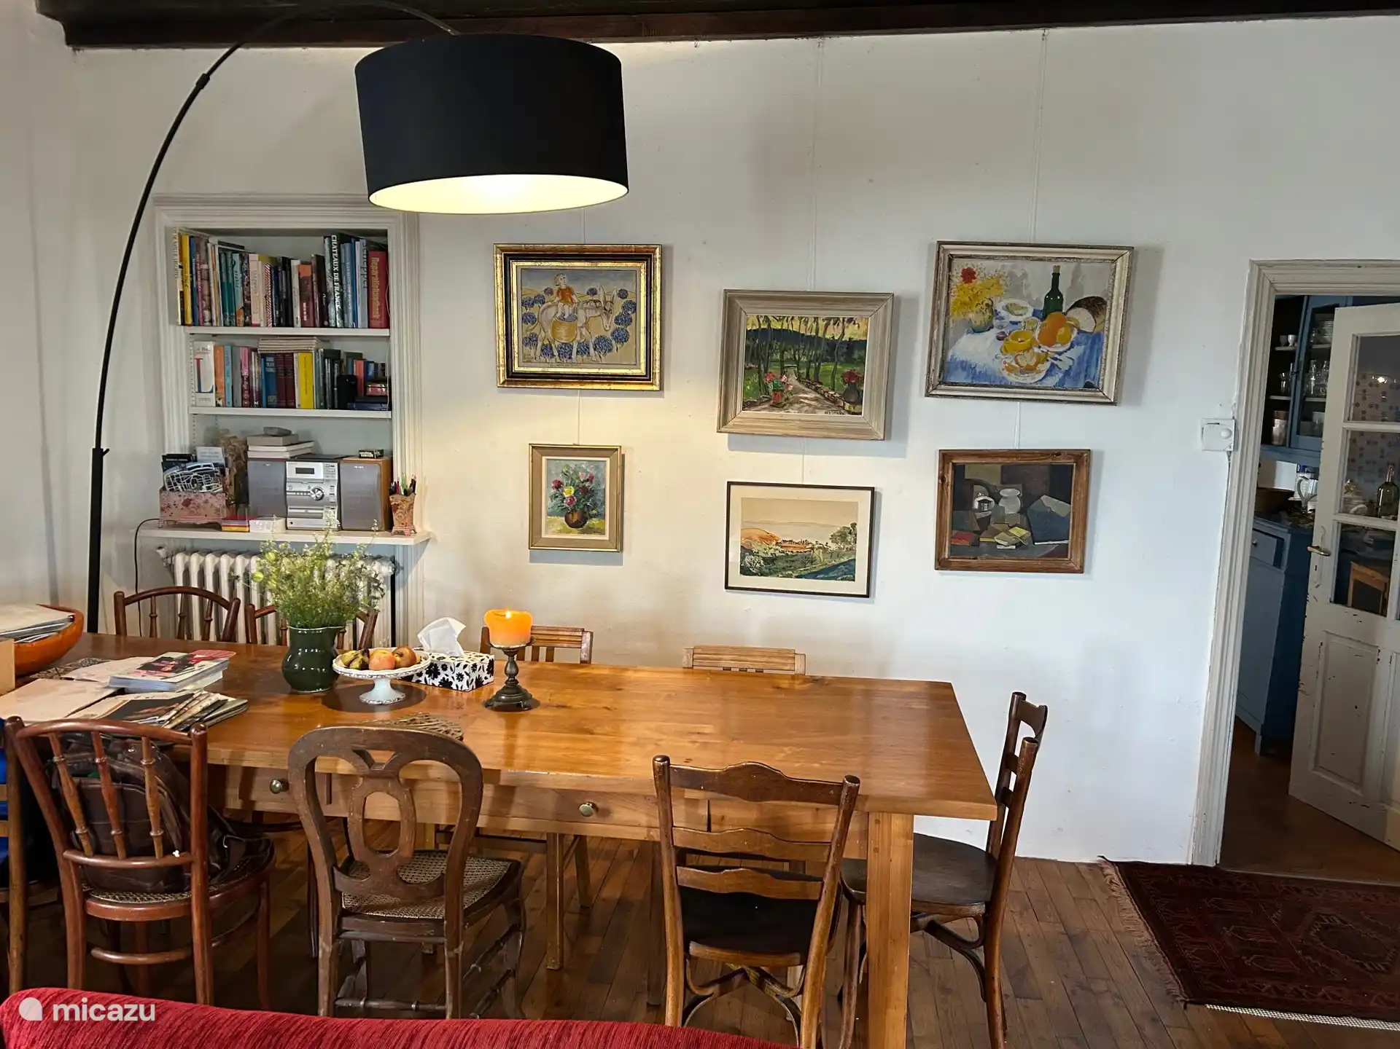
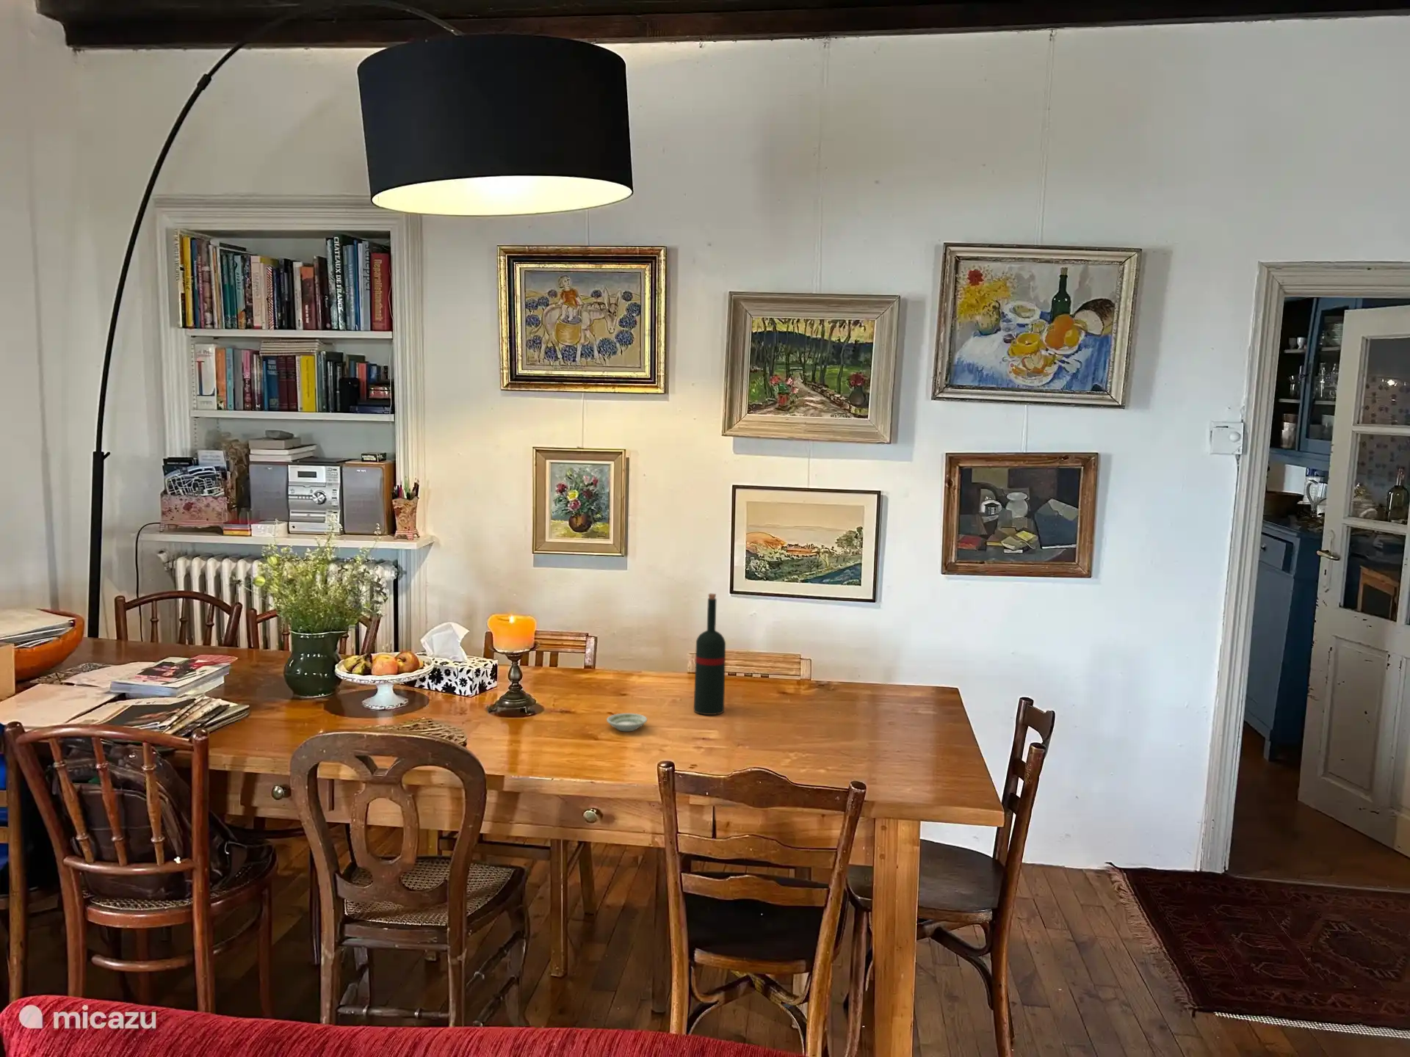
+ saucer (626, 723)
+ wine bottle (711, 651)
